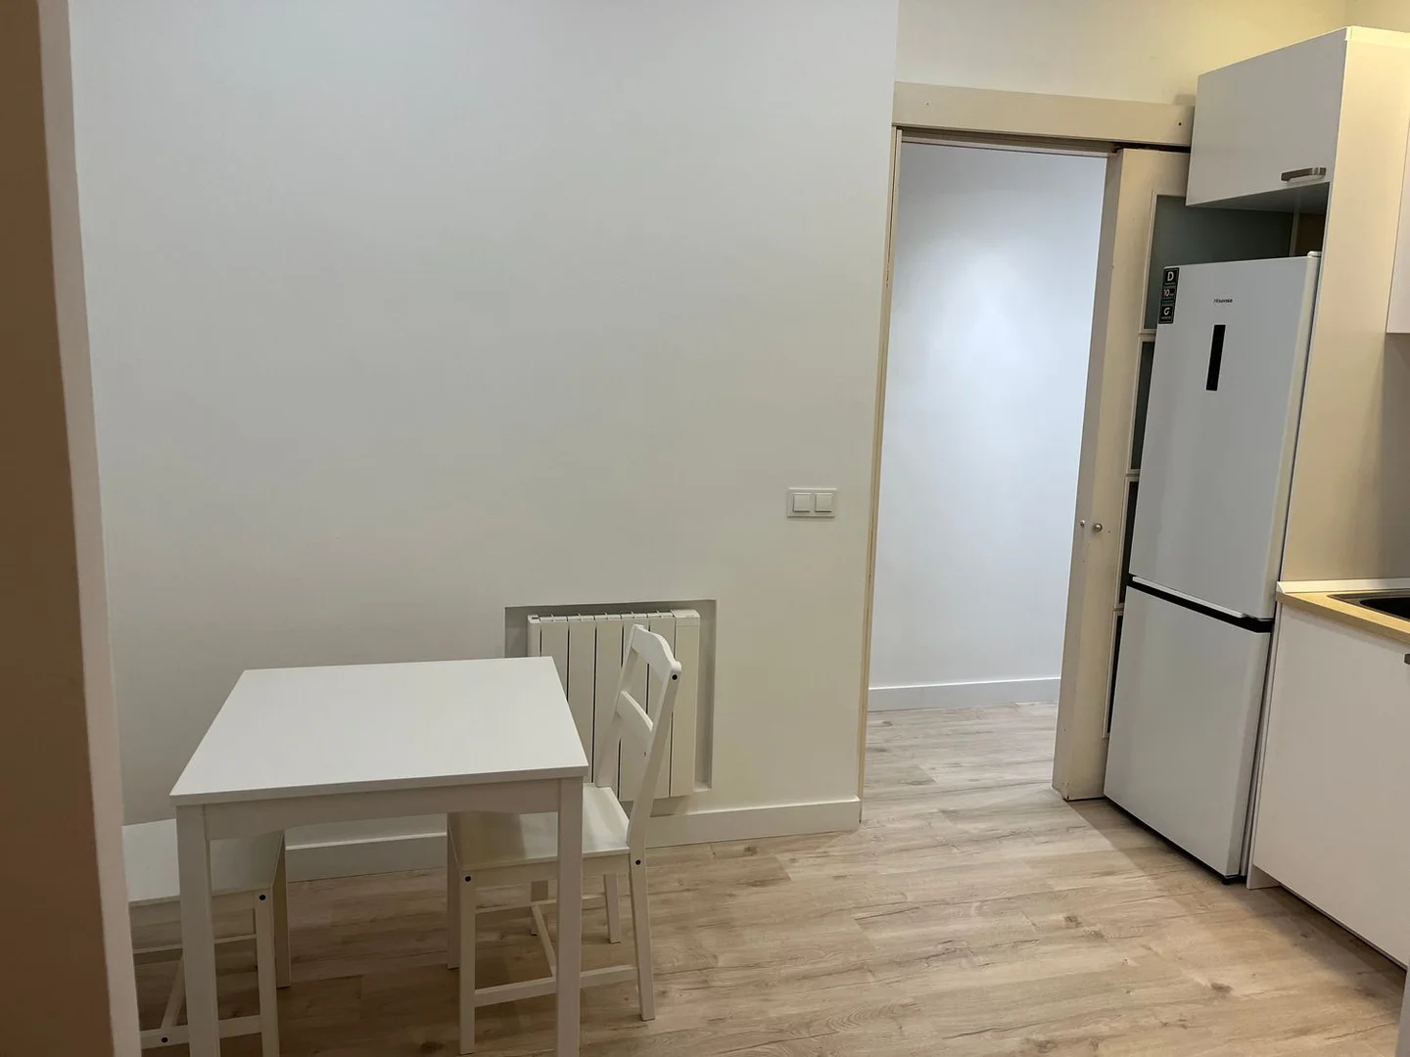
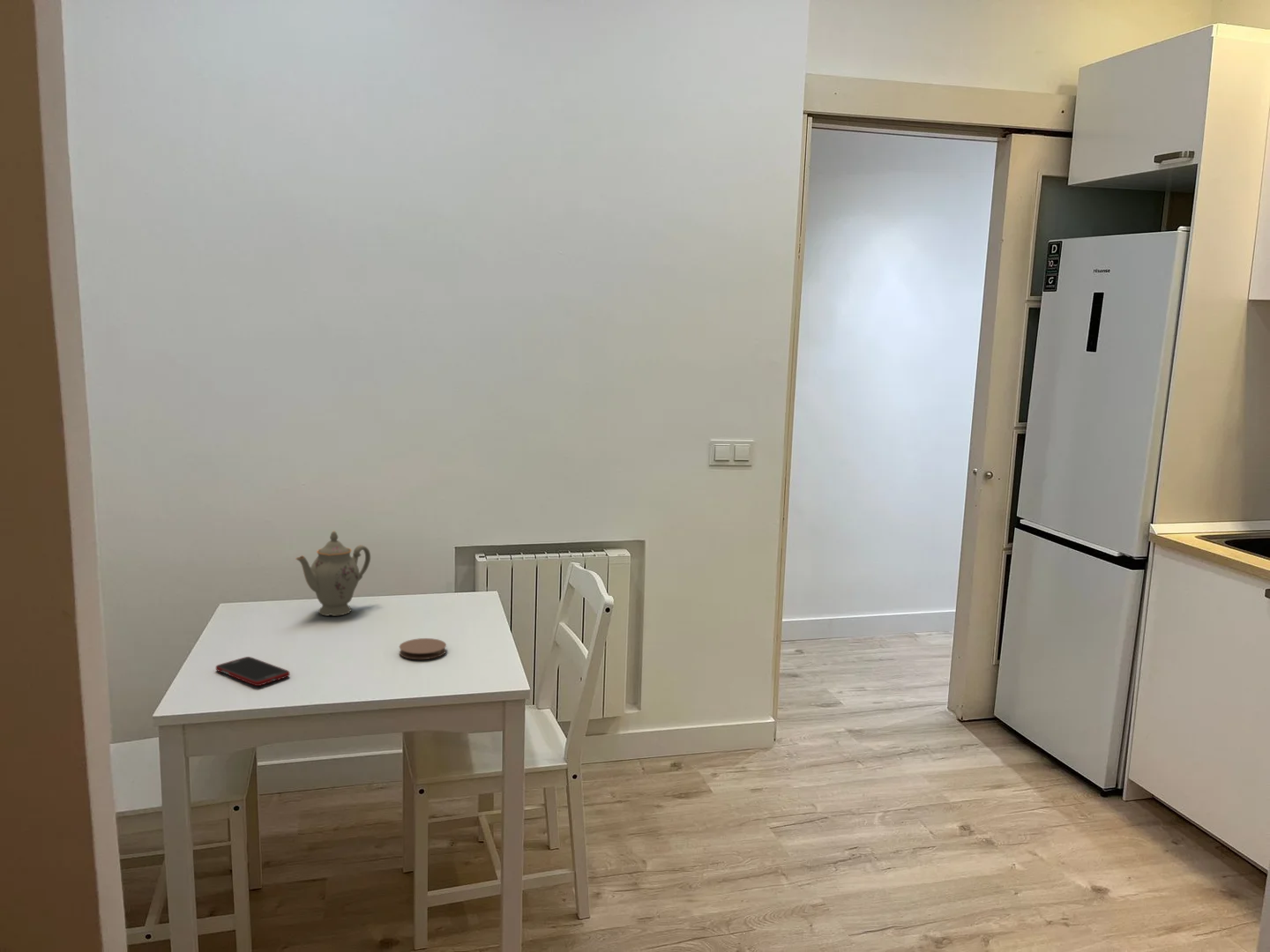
+ chinaware (333, 571)
+ coaster (422, 648)
+ cell phone (252, 671)
